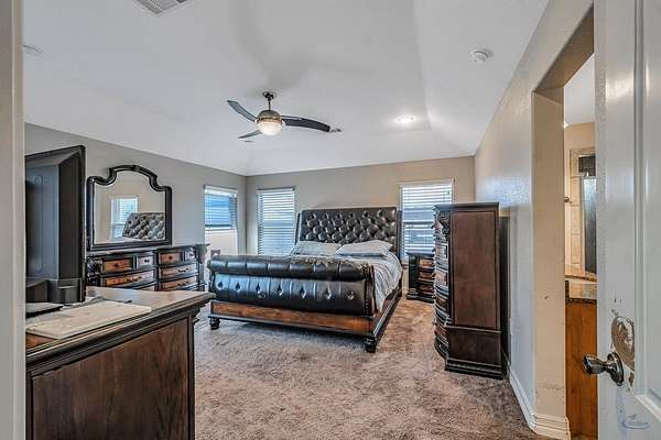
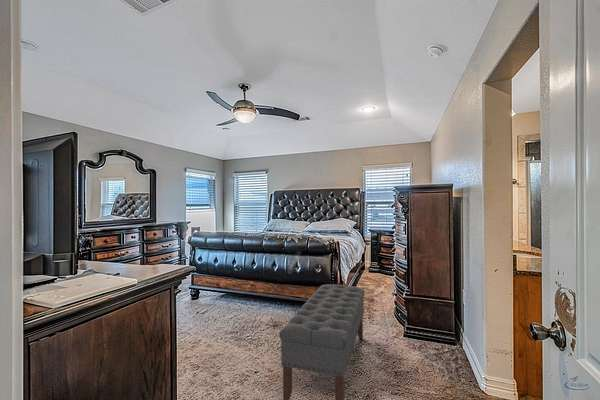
+ bench (330, 333)
